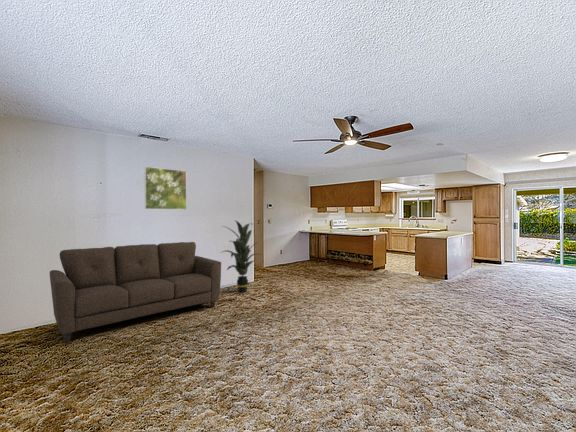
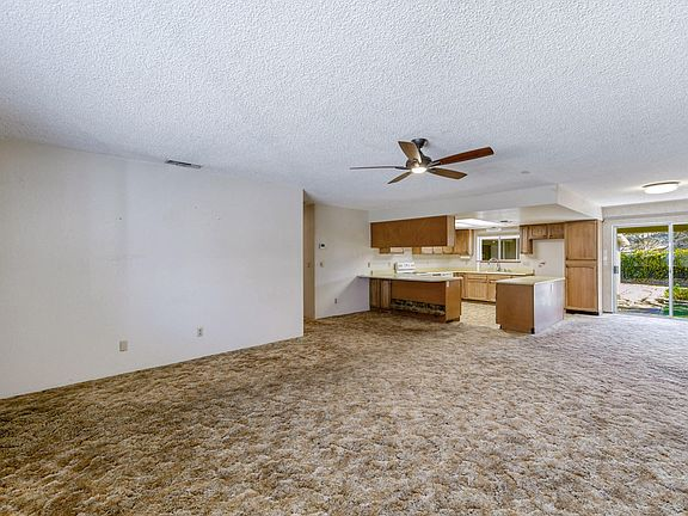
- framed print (166, 189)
- sofa (143, 280)
- indoor plant (239, 255)
